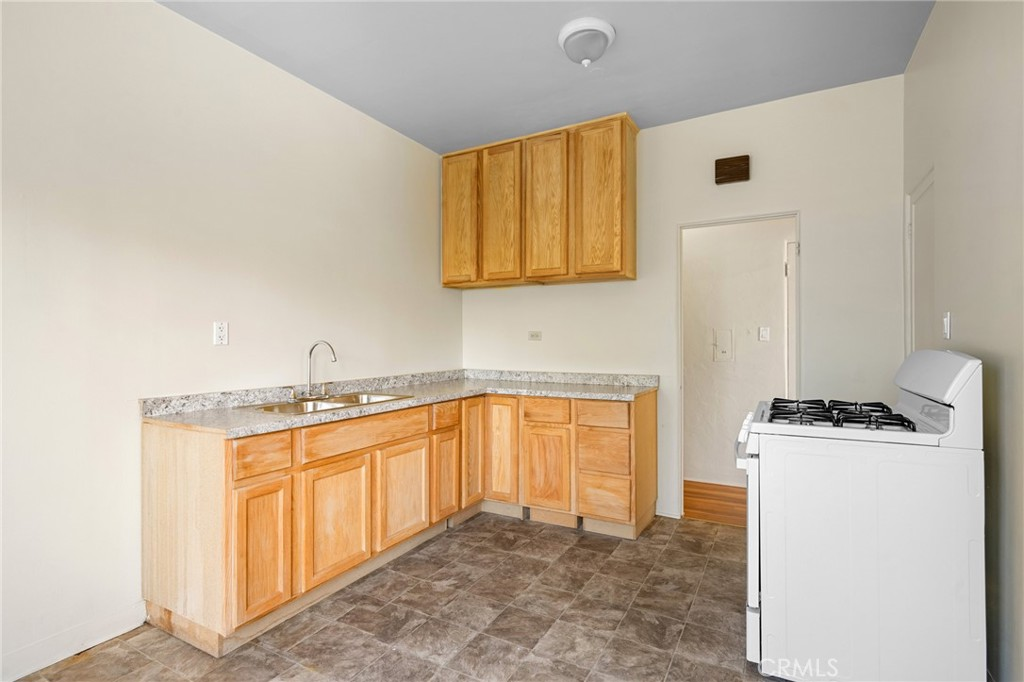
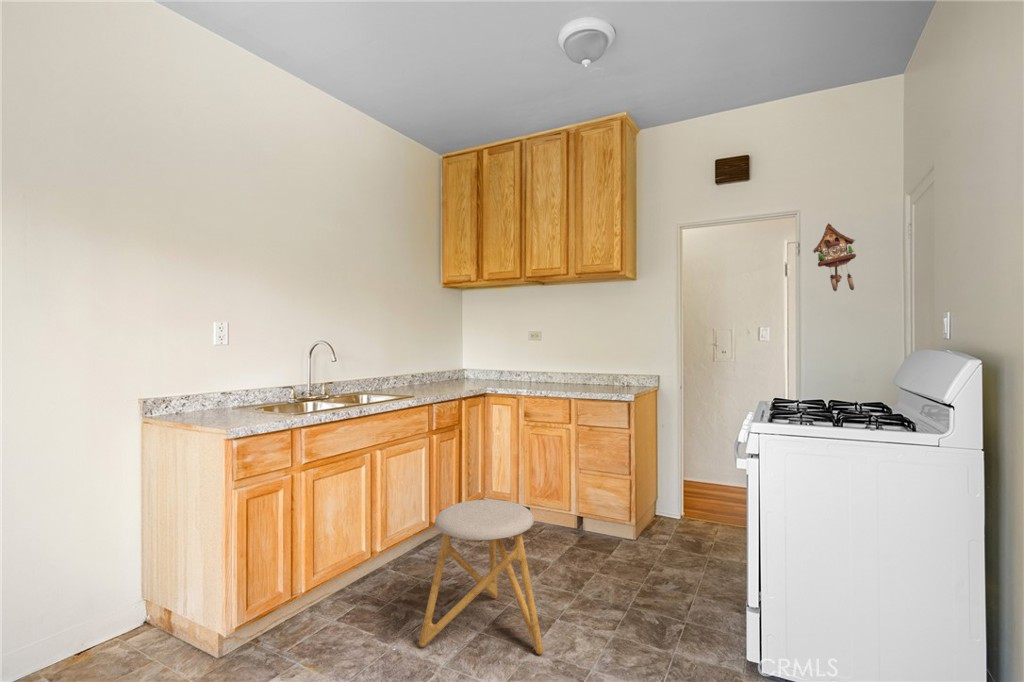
+ cuckoo clock (833, 257)
+ stool (492, 573)
